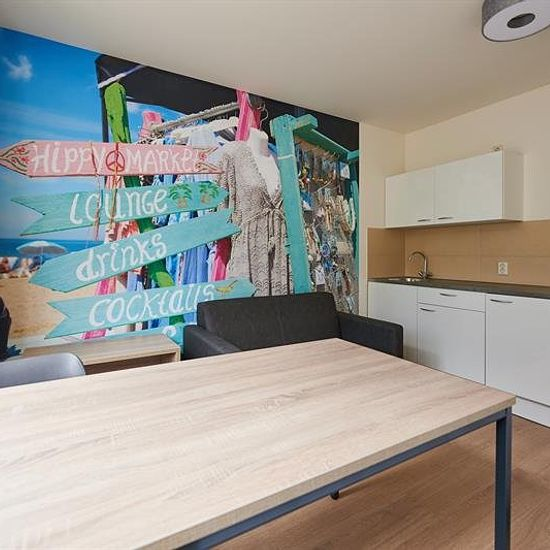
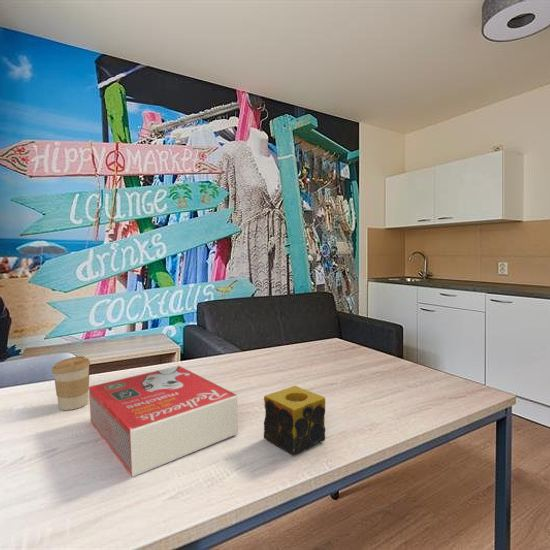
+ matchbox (160, 409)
+ coffee cup (72, 381)
+ candle (294, 418)
